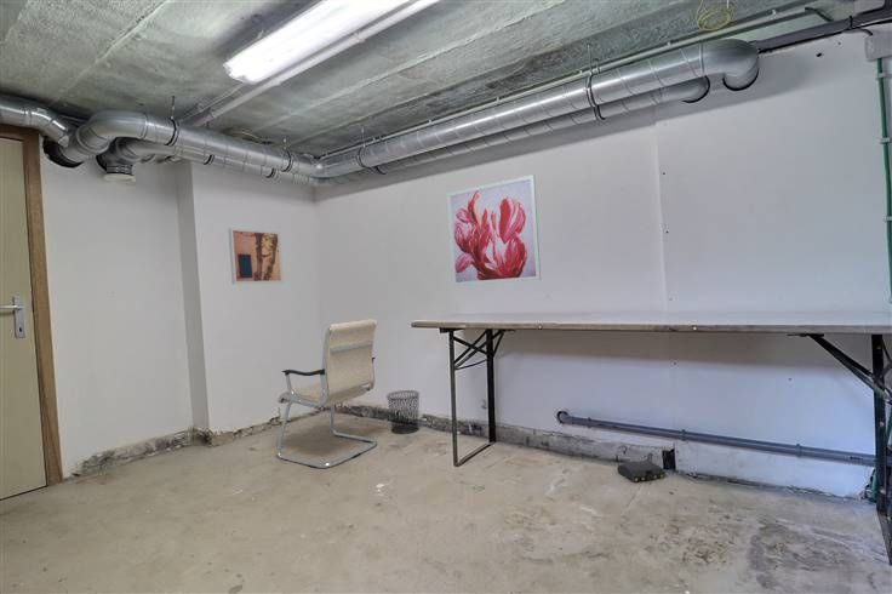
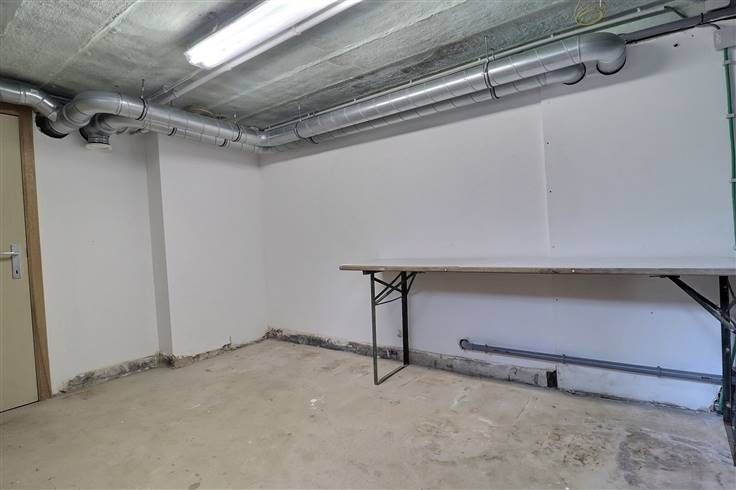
- wall art (257, 256)
- waste bin (404, 411)
- bag (640, 469)
- office chair (327, 385)
- wall art (491, 234)
